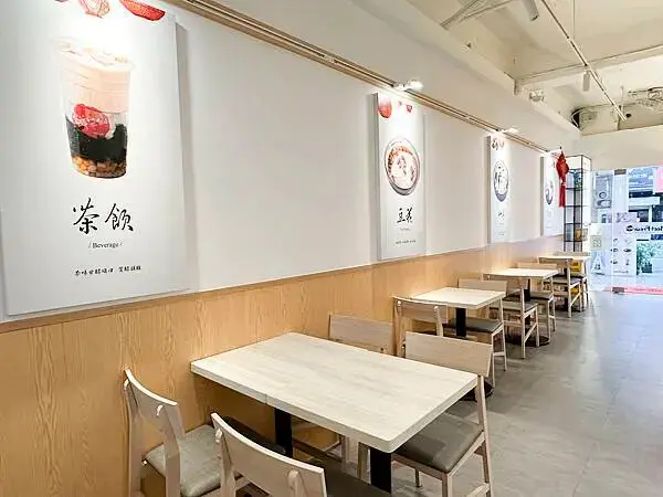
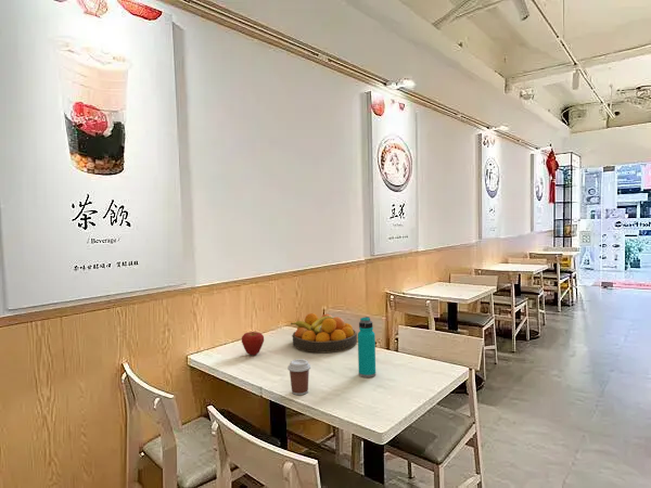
+ coffee cup (299, 376)
+ apple (253, 343)
+ water bottle (366, 346)
+ fruit bowl (324, 329)
